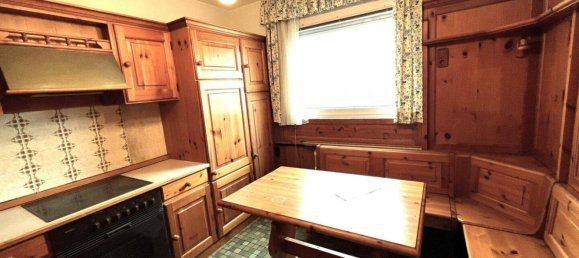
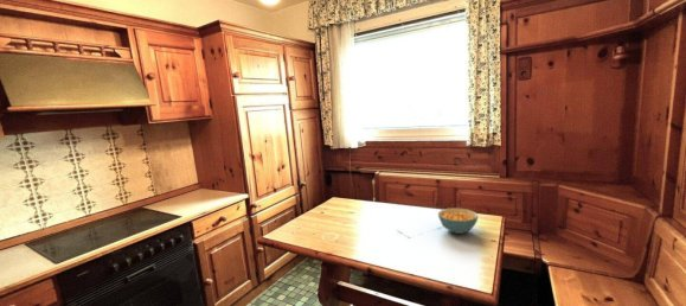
+ cereal bowl (457, 222)
